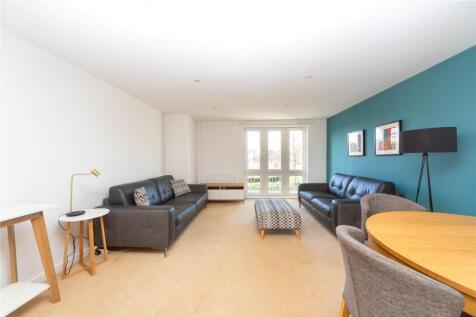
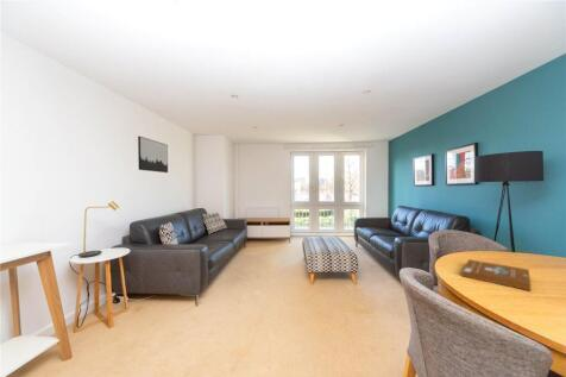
+ wall art (153, 156)
+ book (495, 272)
